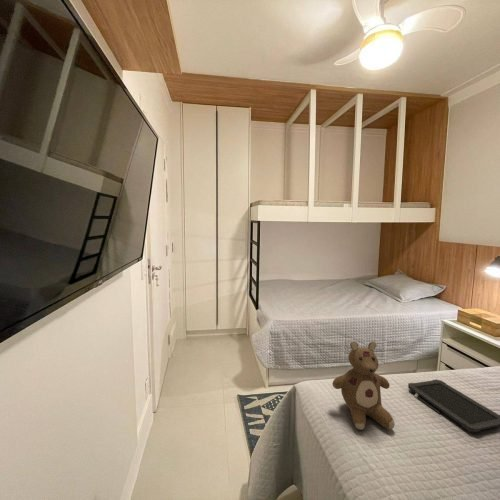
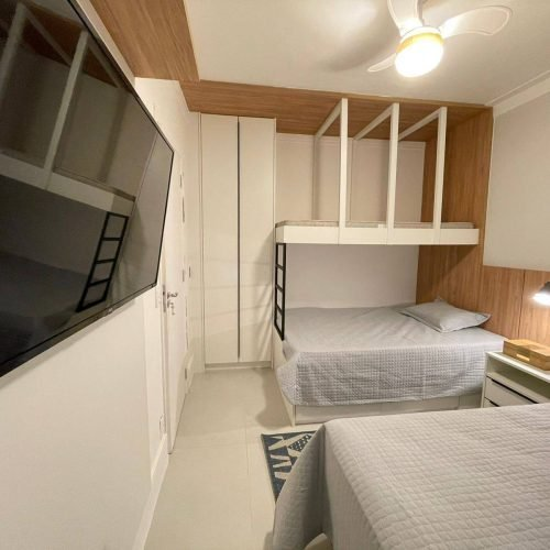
- stuffed bear (366, 381)
- tablet (452, 403)
